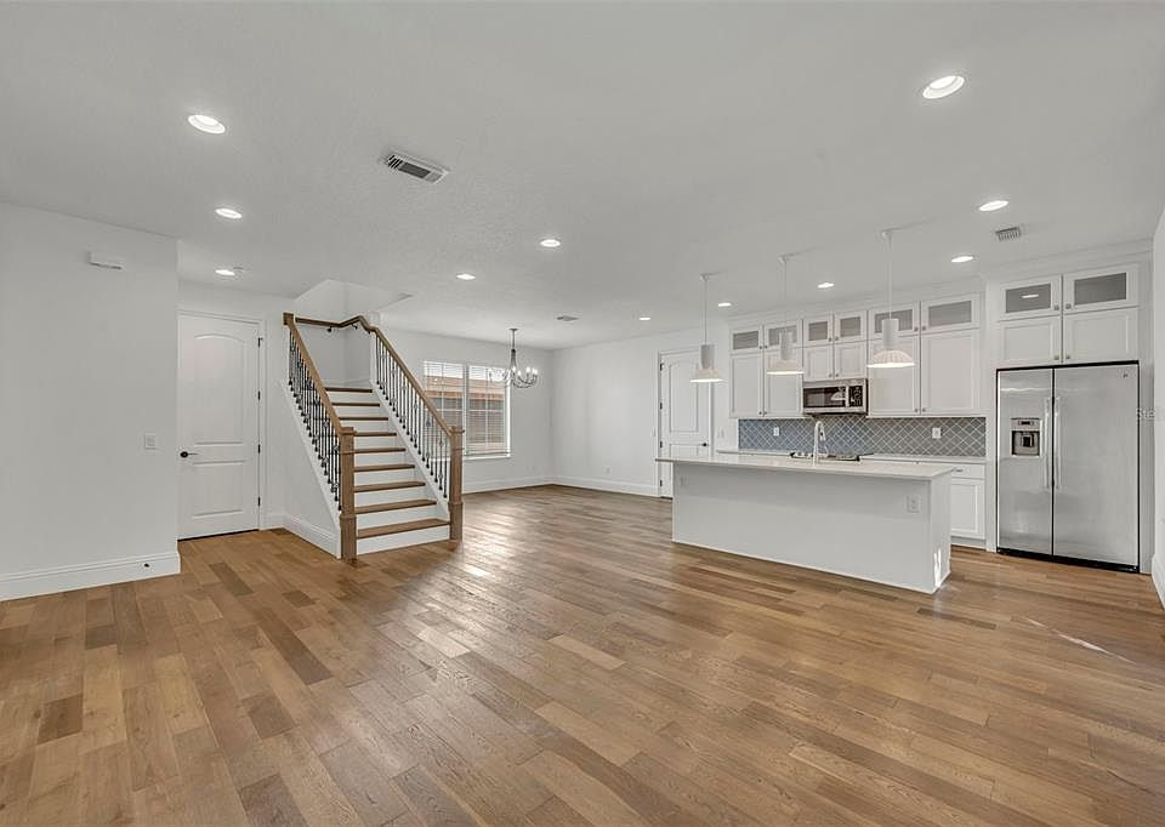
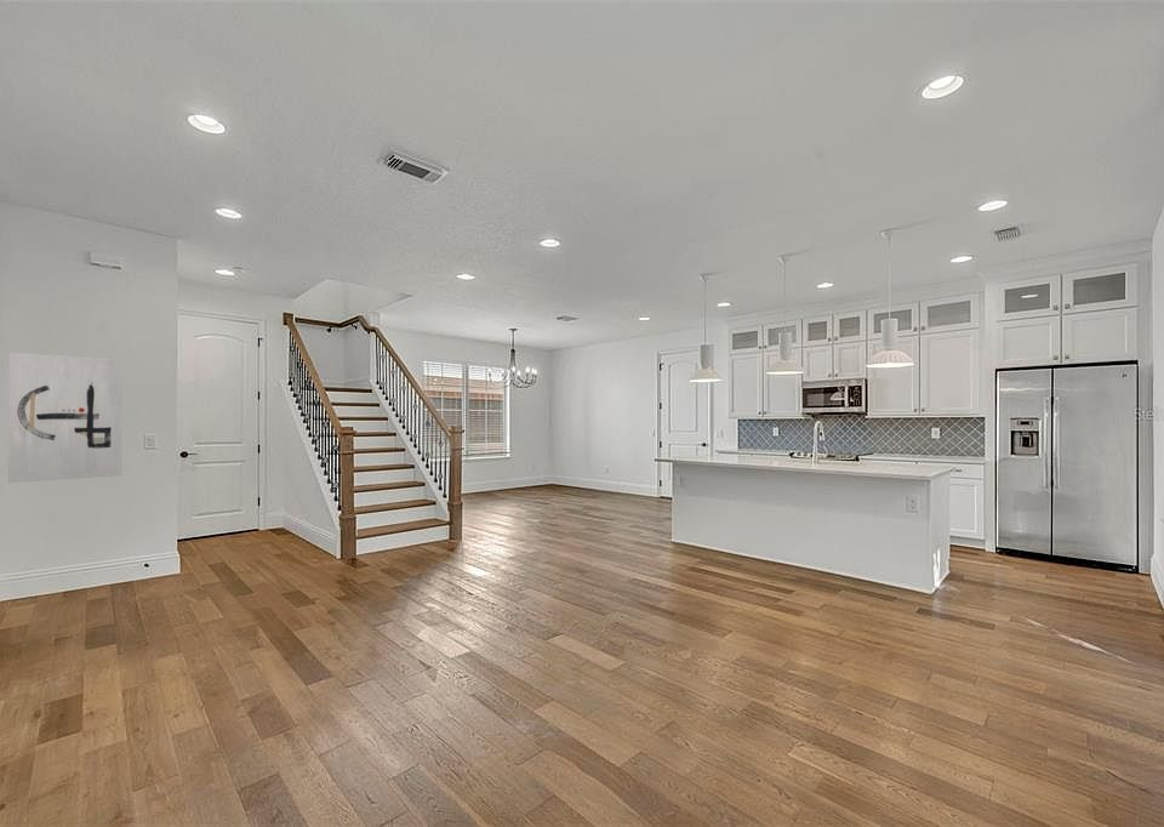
+ wall art (68, 417)
